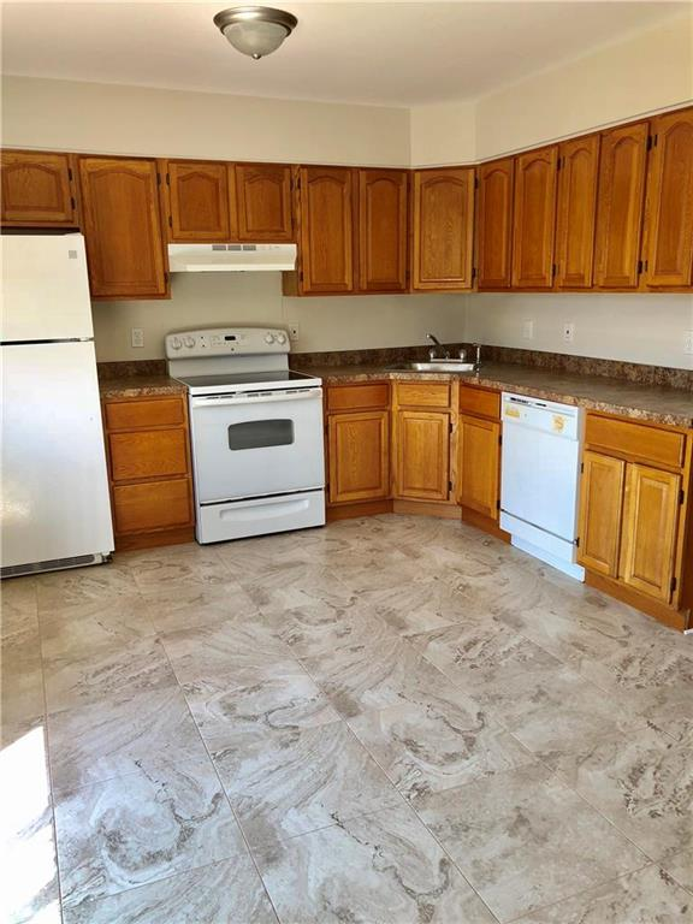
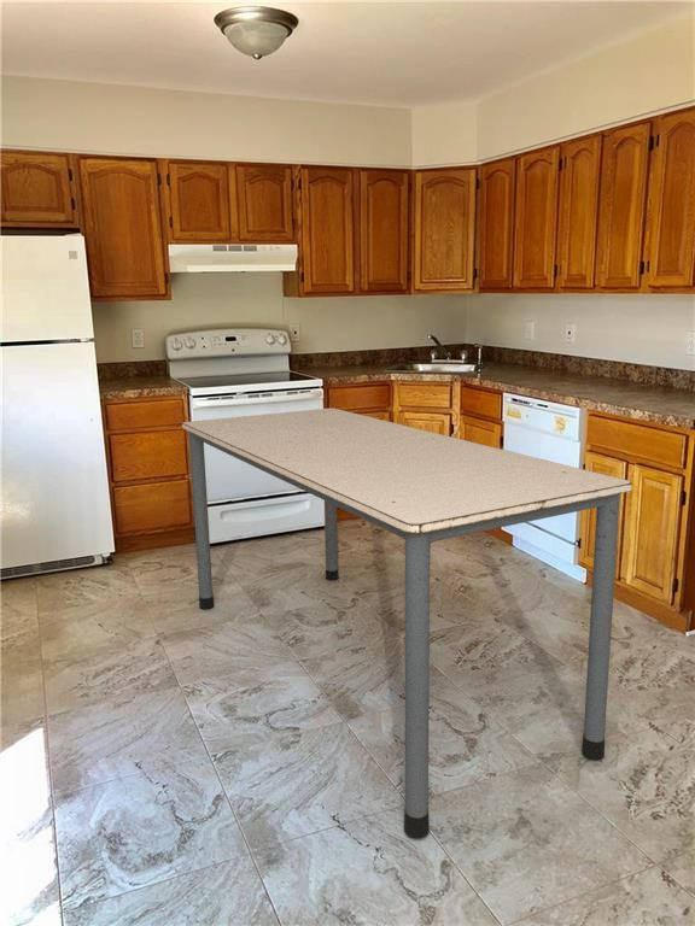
+ dining table (337, 559)
